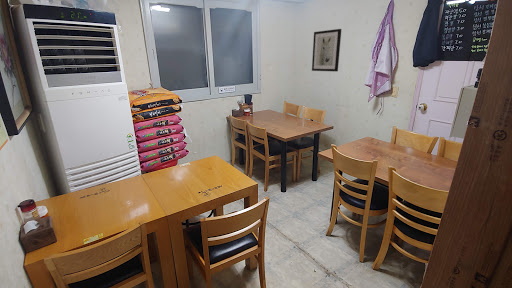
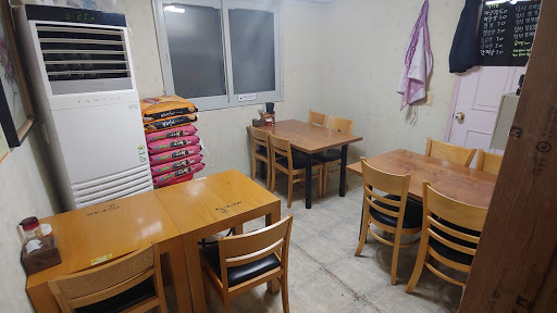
- wall art (325, 51)
